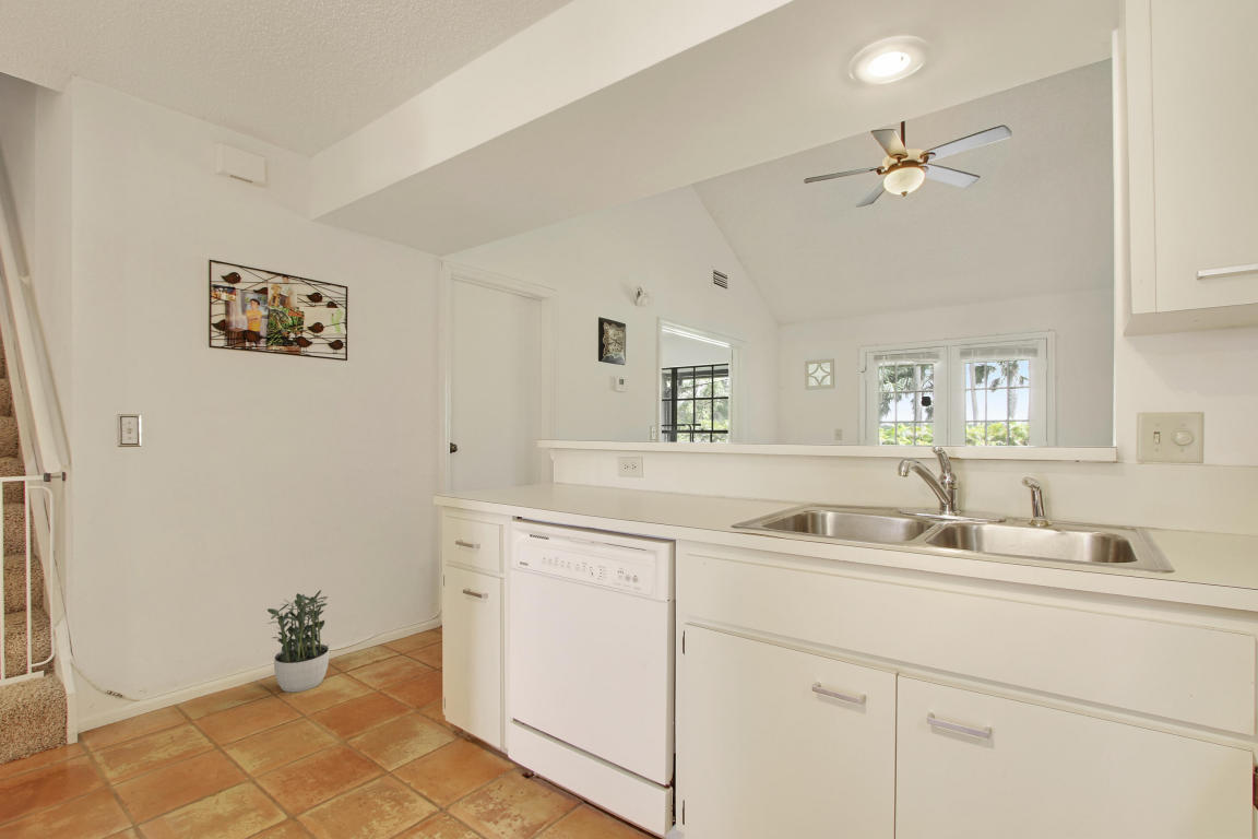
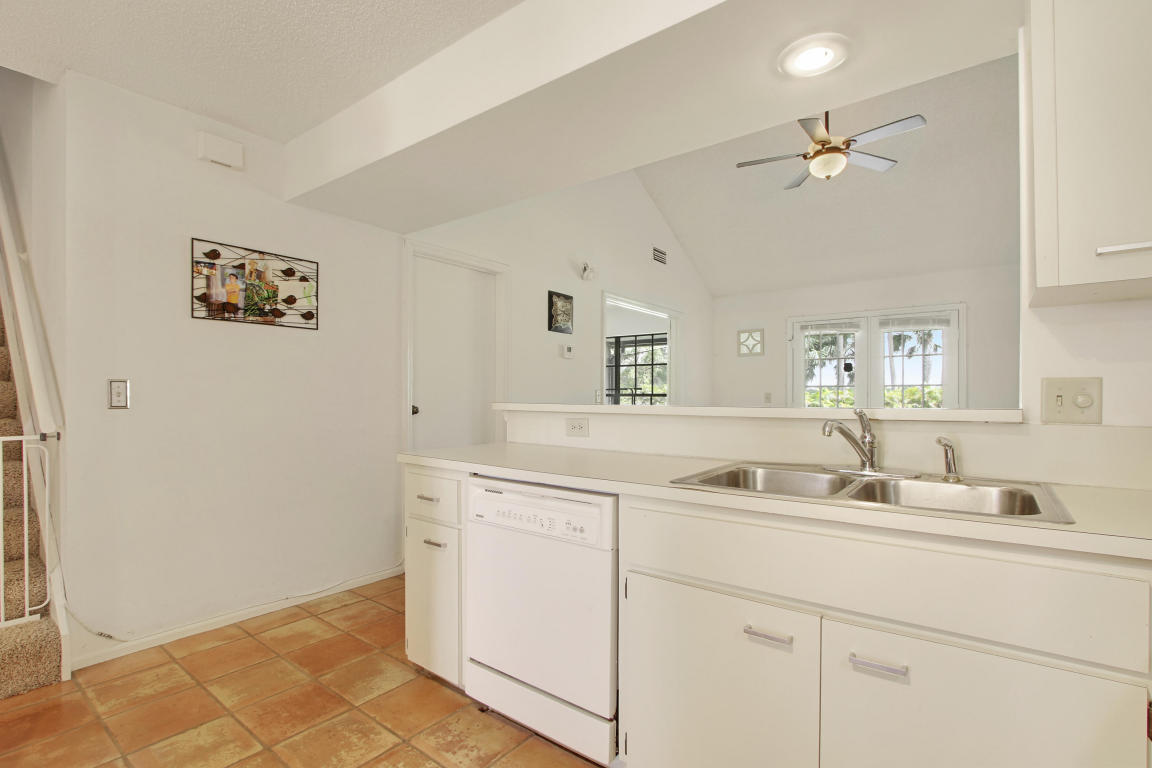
- potted plant (297, 637)
